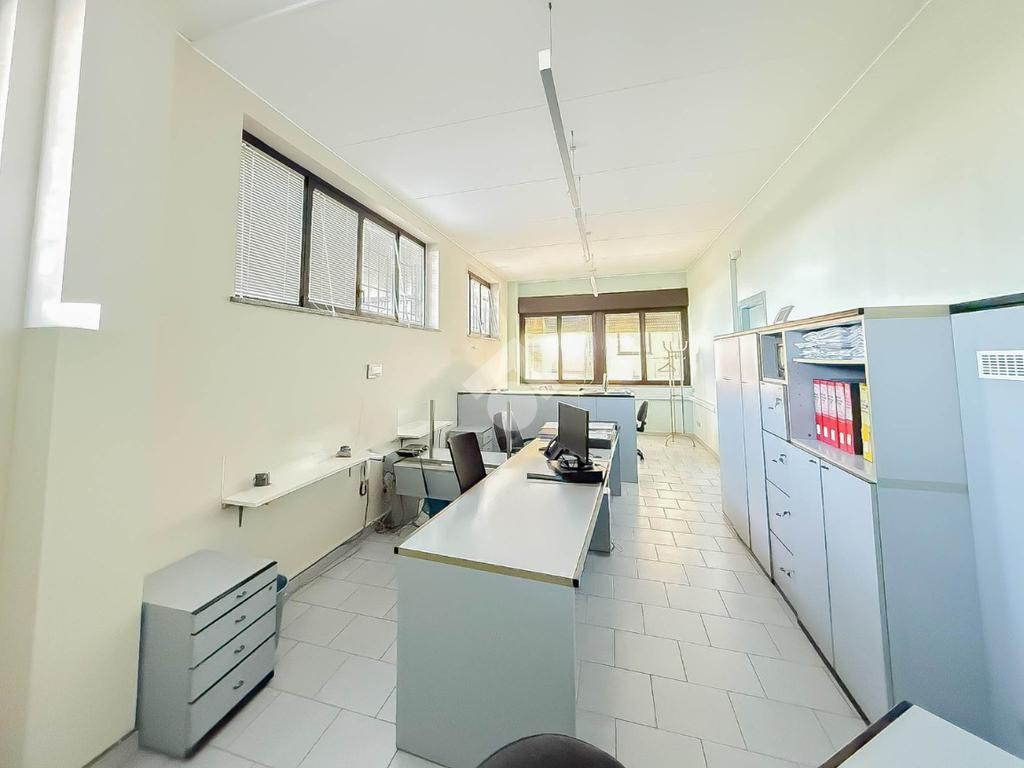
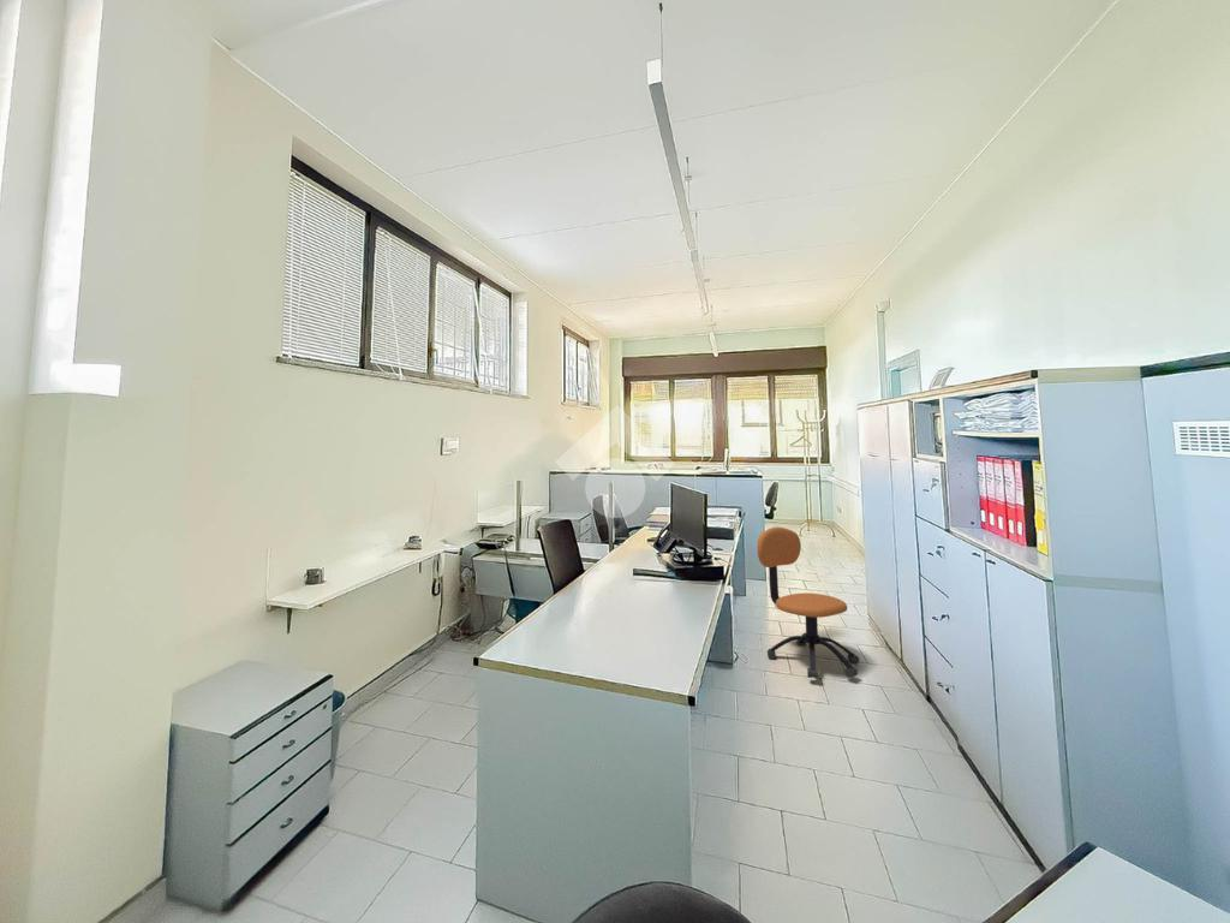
+ office chair (808, 595)
